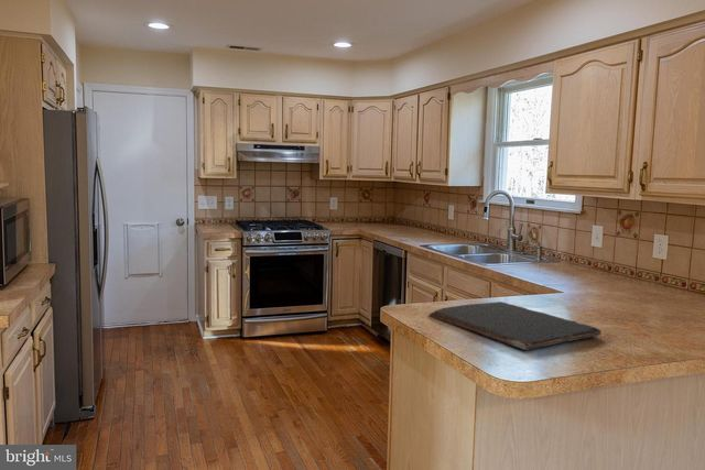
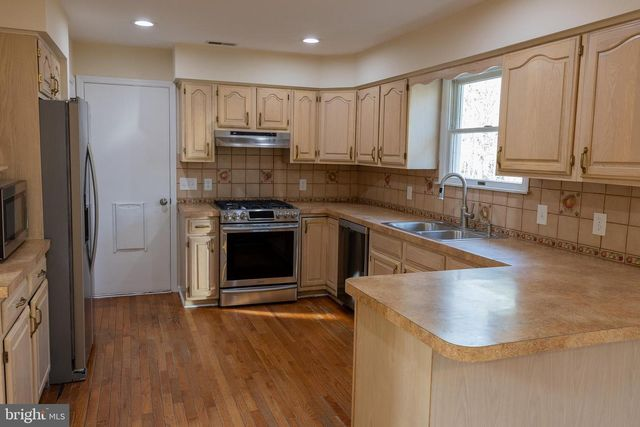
- cutting board (510, 321)
